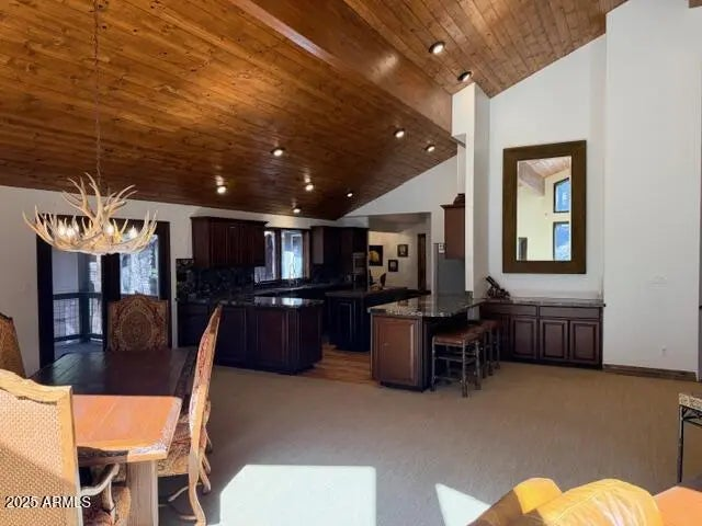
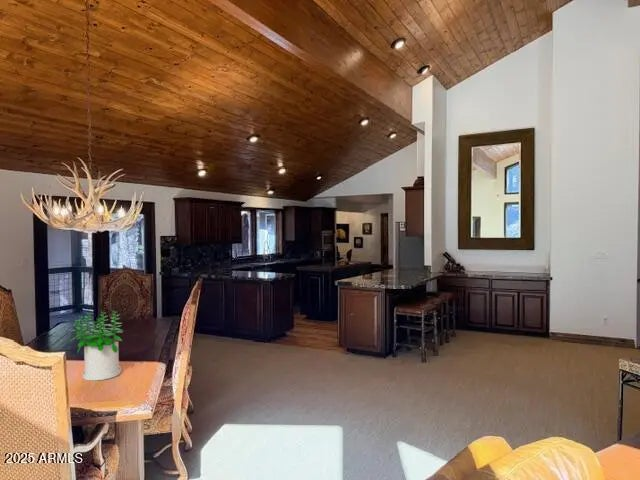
+ potted plant (98, 344)
